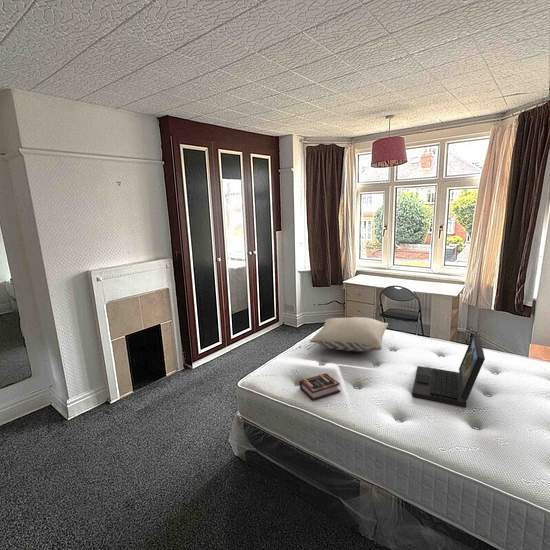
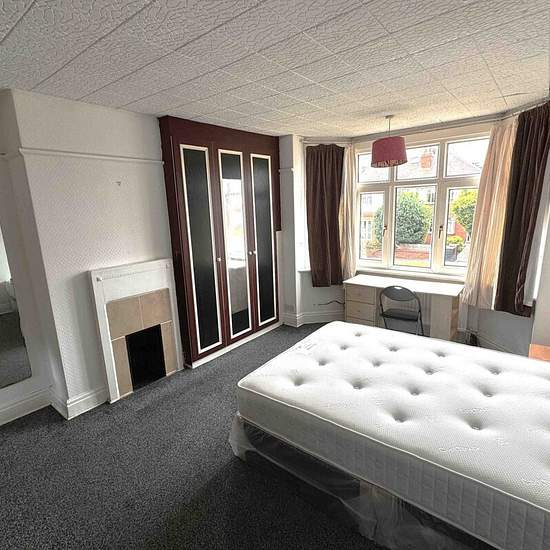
- pillow (350, 332)
- book (319, 385)
- laptop (445, 370)
